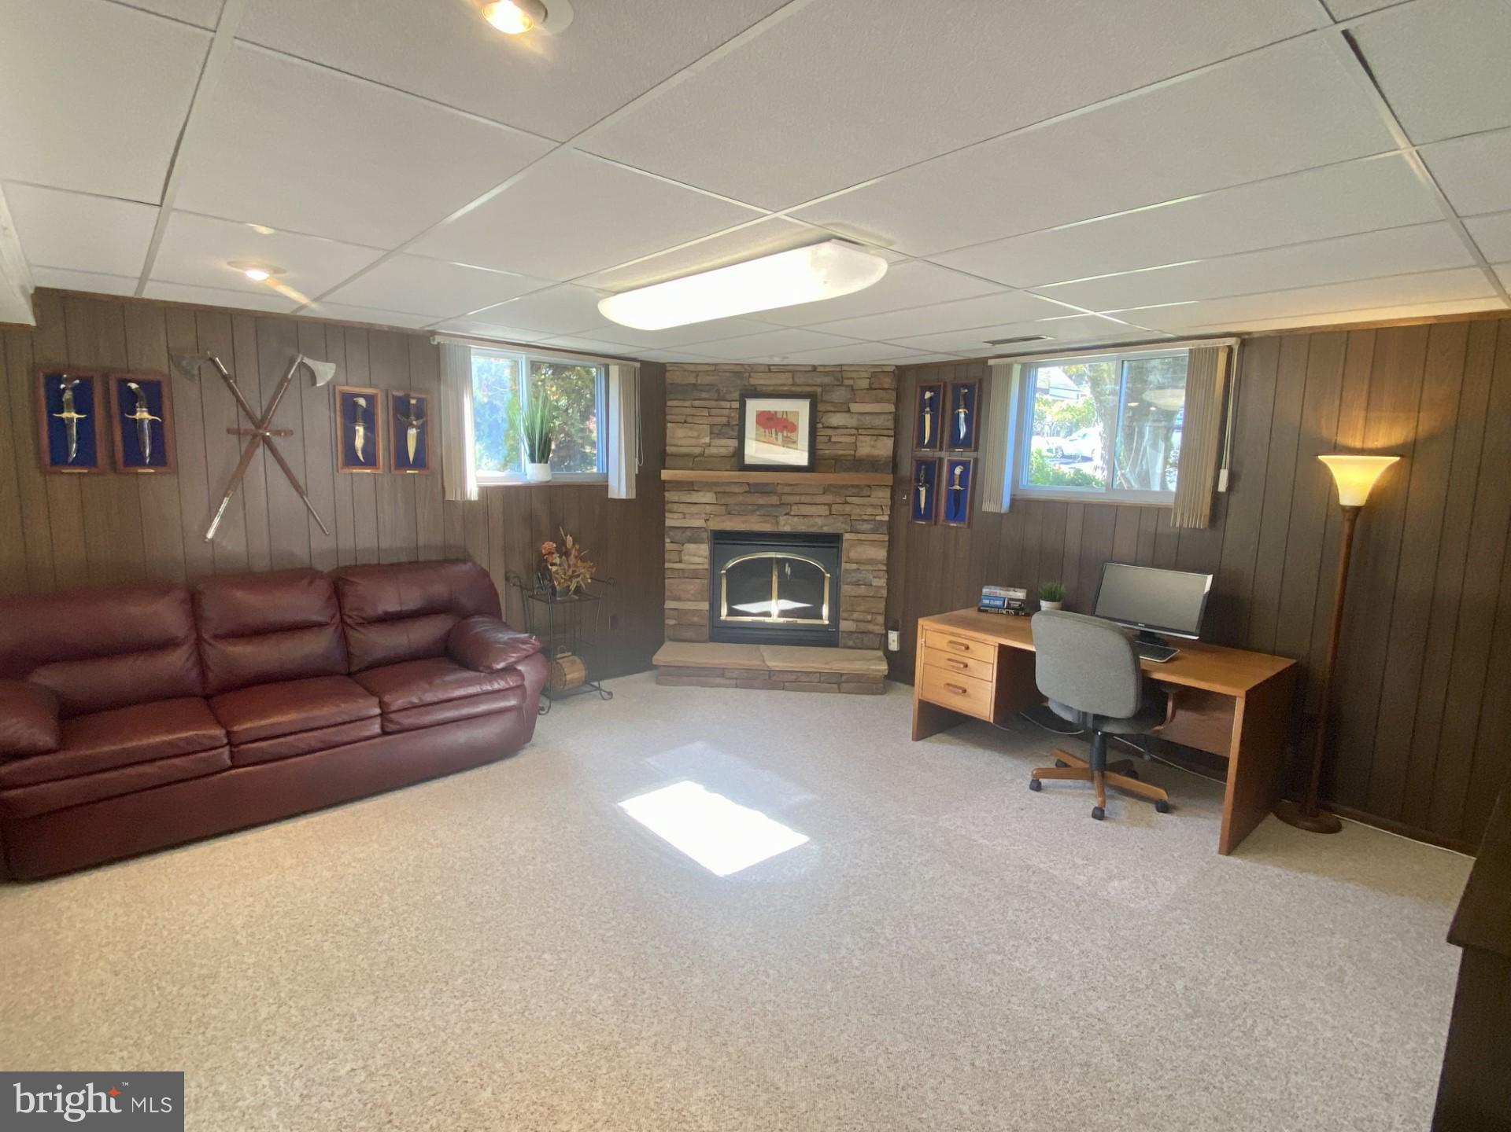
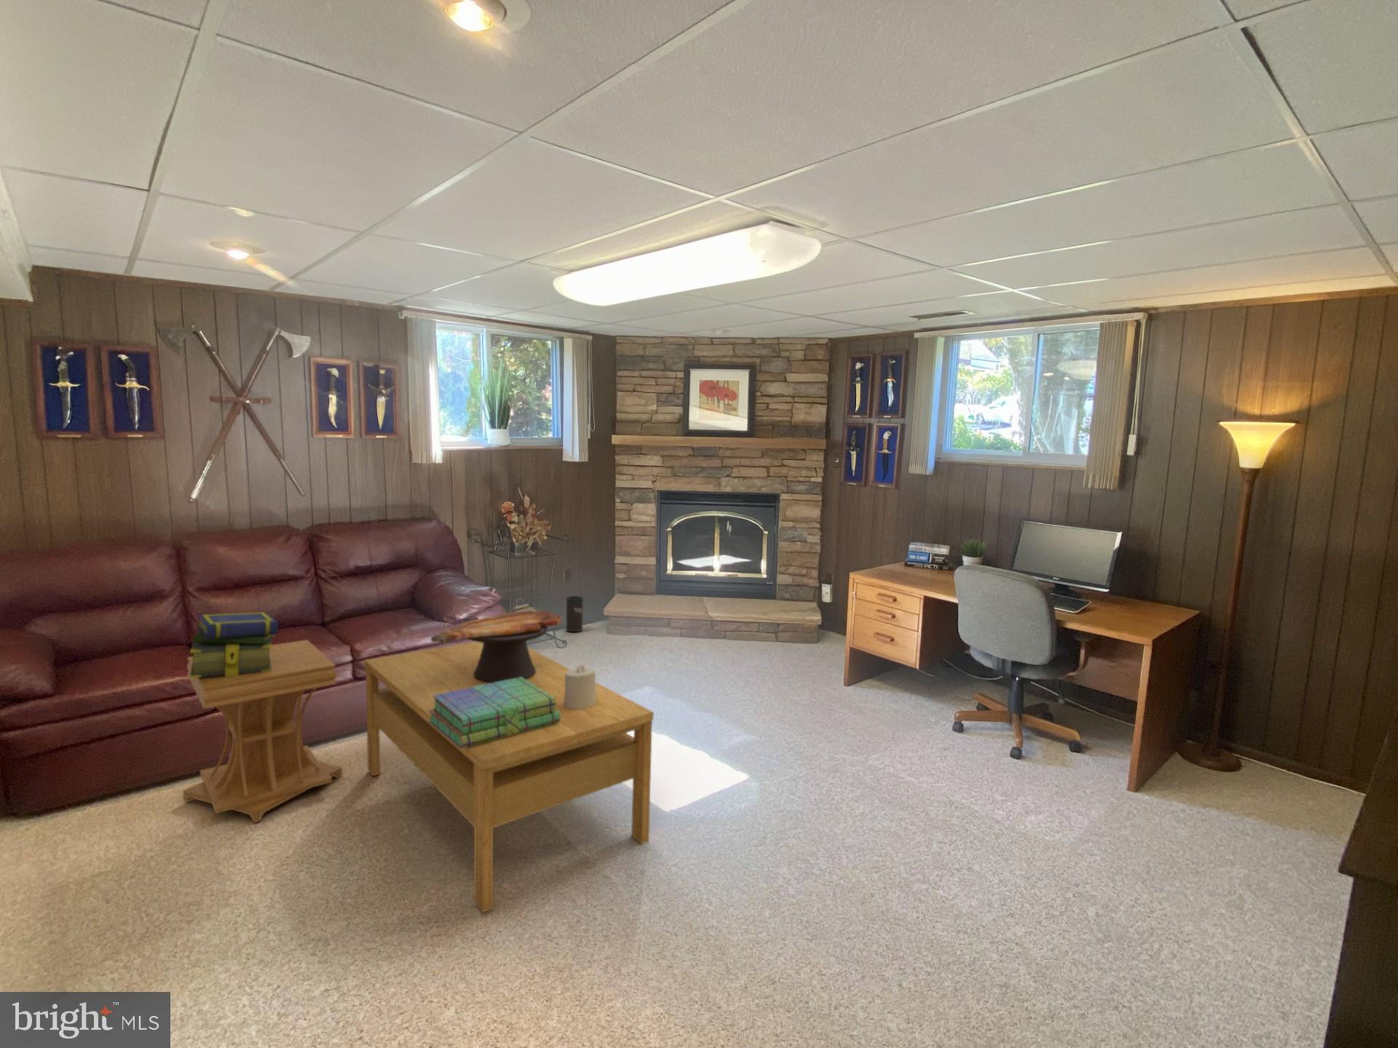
+ speaker (574, 613)
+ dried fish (498, 647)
+ side table (263, 724)
+ stack of books (234, 641)
+ coffee table (496, 744)
+ candle (580, 684)
+ stack of books (494, 709)
